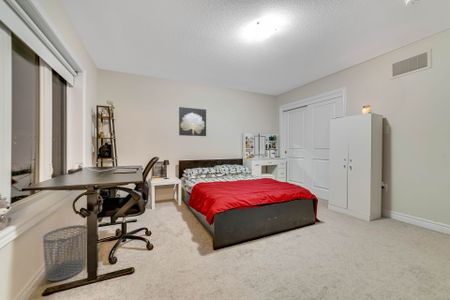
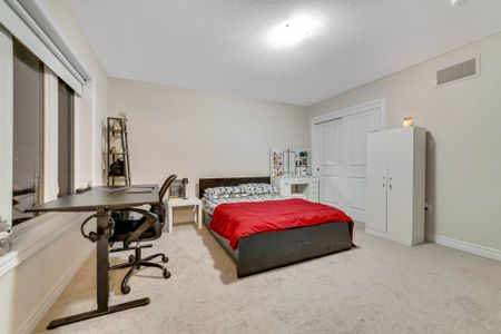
- waste bin (66, 251)
- wall art (192, 122)
